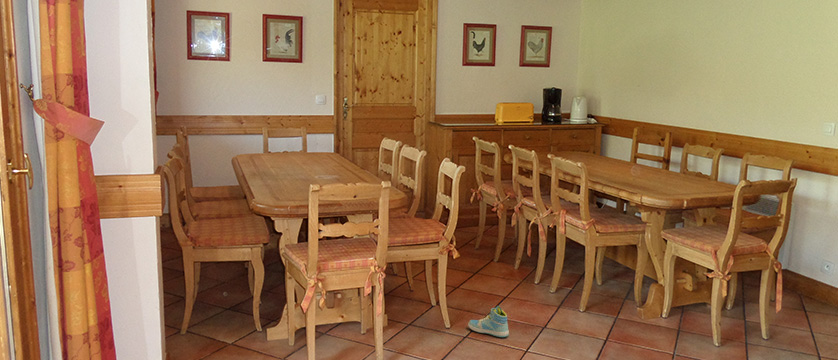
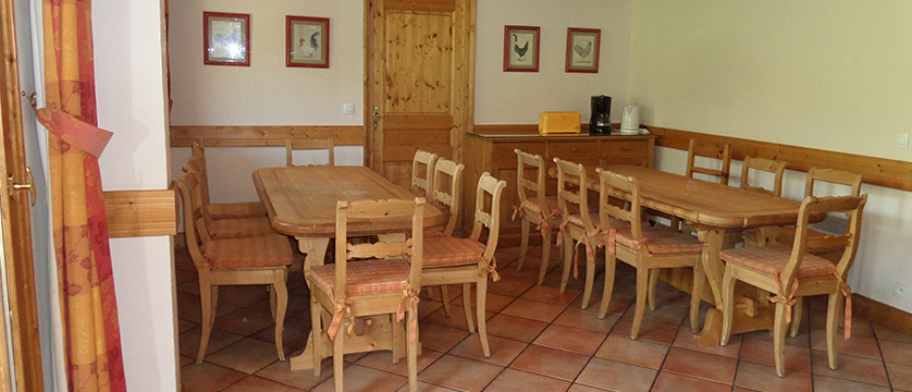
- sneaker (488, 318)
